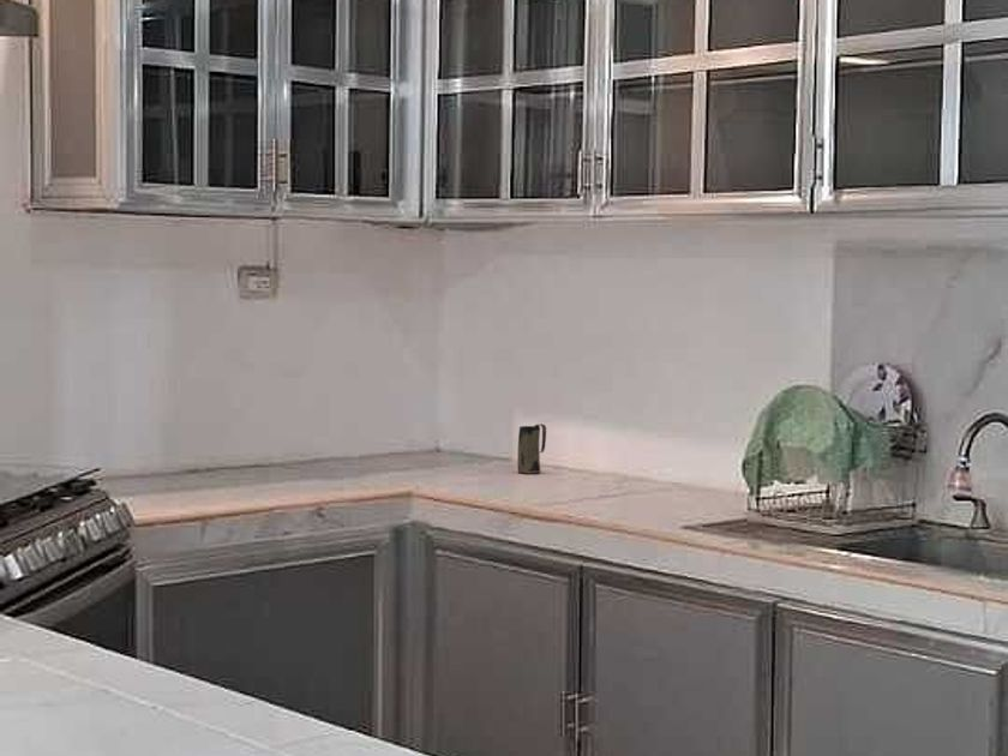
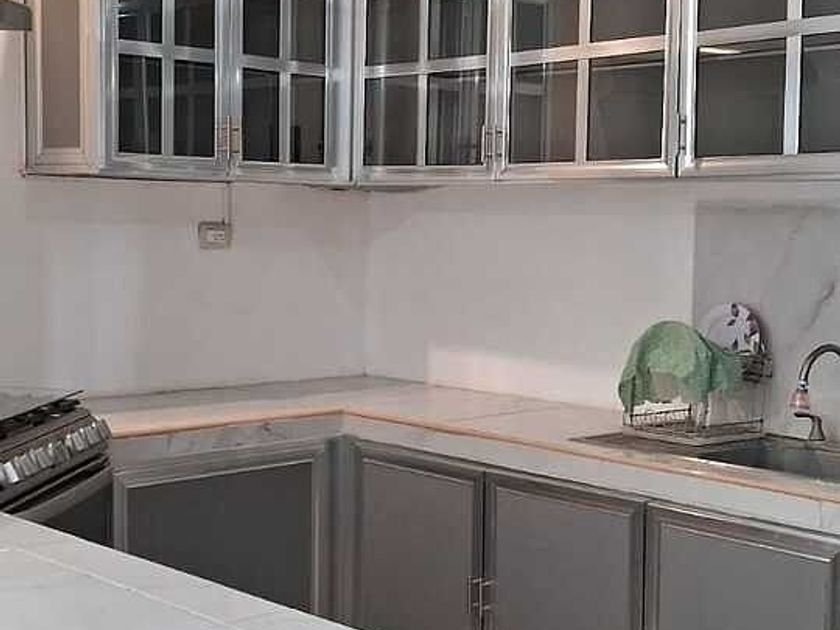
- mug (532, 448)
